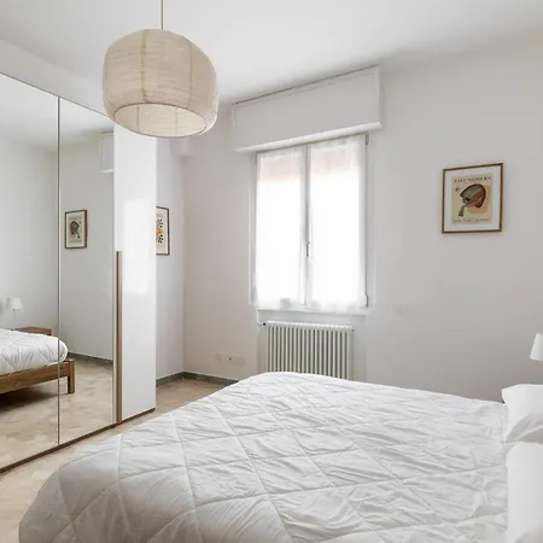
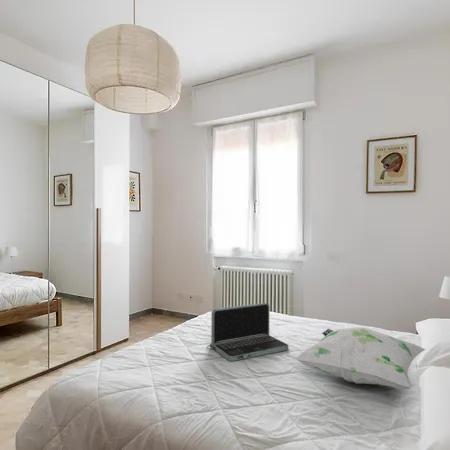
+ laptop (246, 328)
+ decorative pillow (359, 353)
